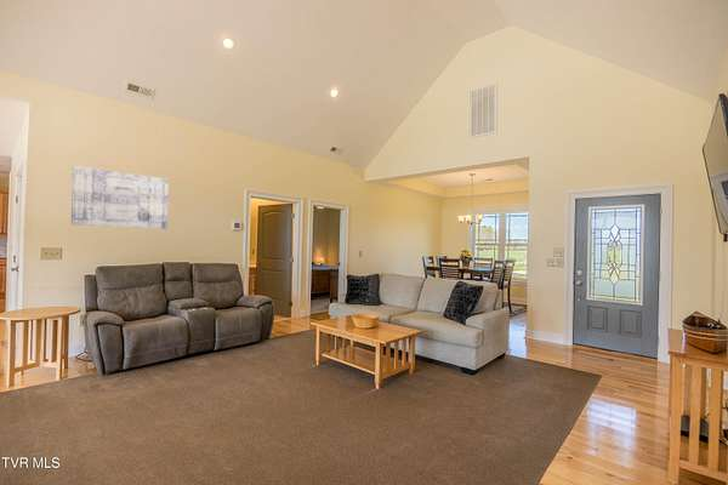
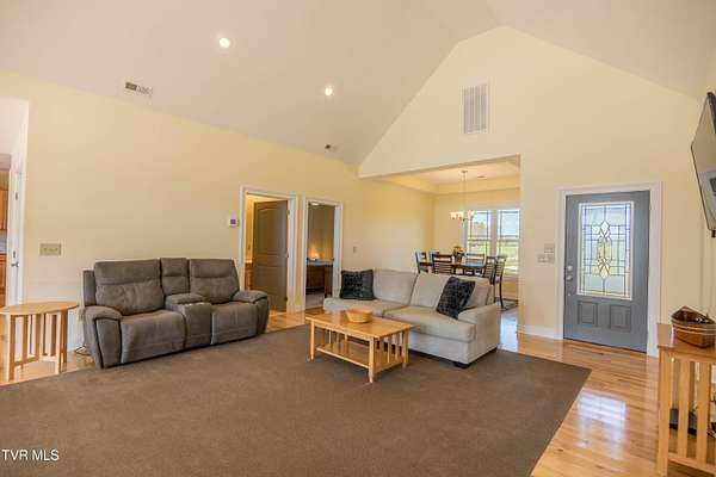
- wall art (123, 200)
